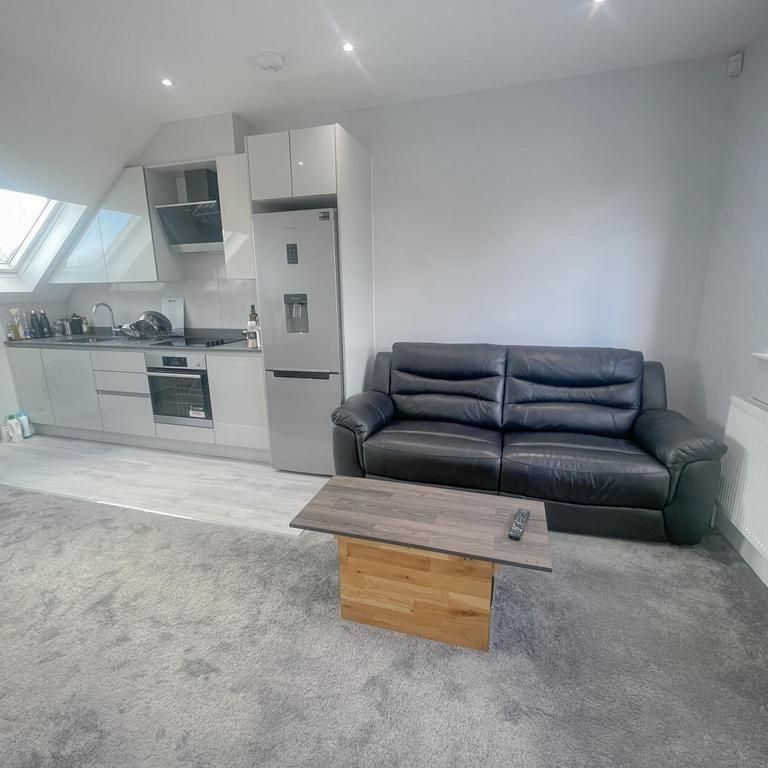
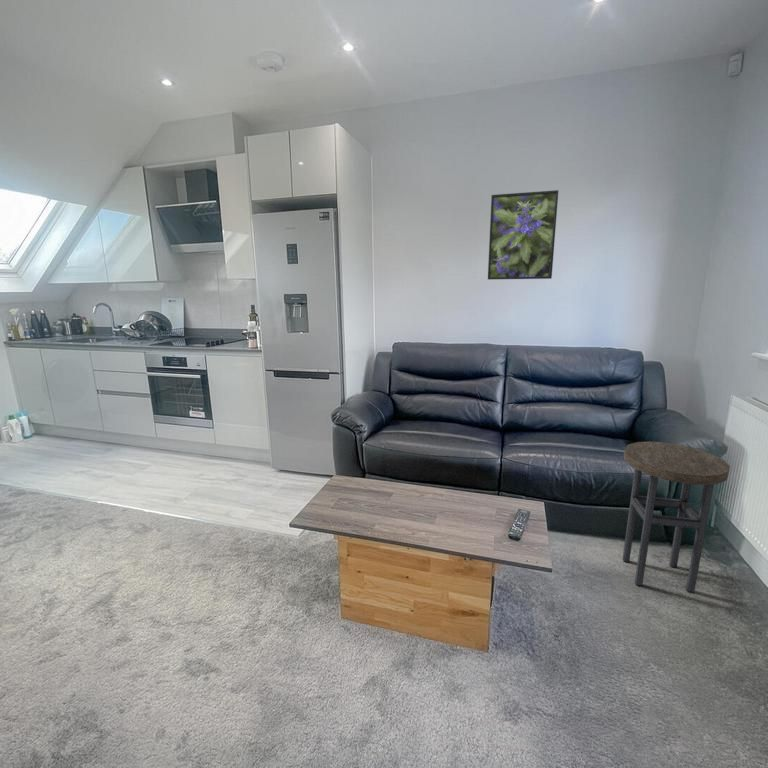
+ side table (664, 518)
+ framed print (521, 236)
